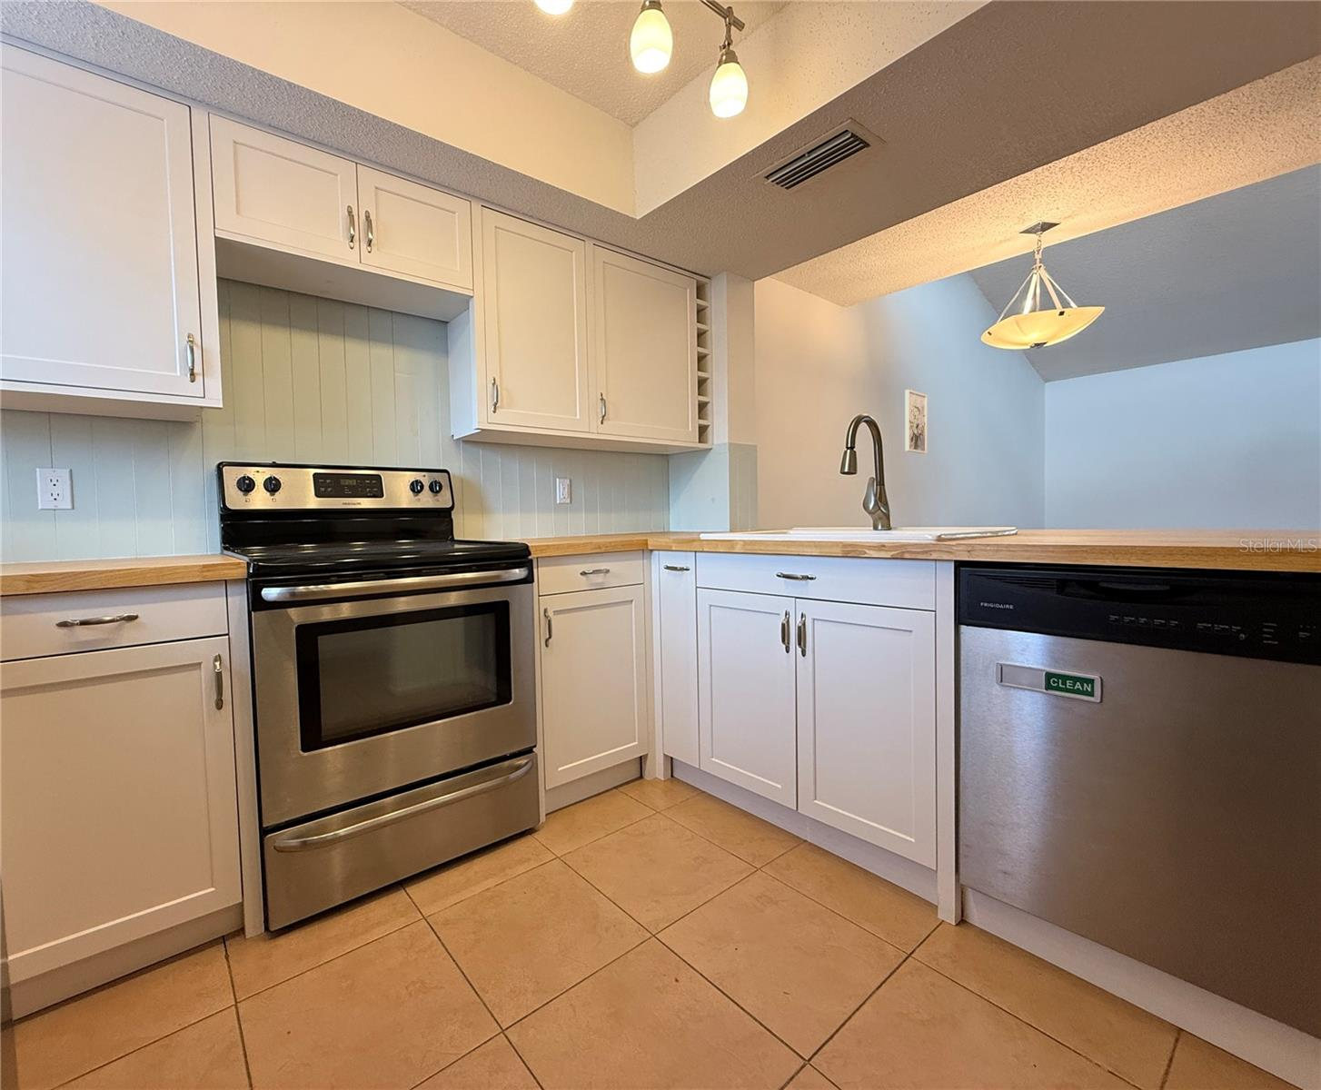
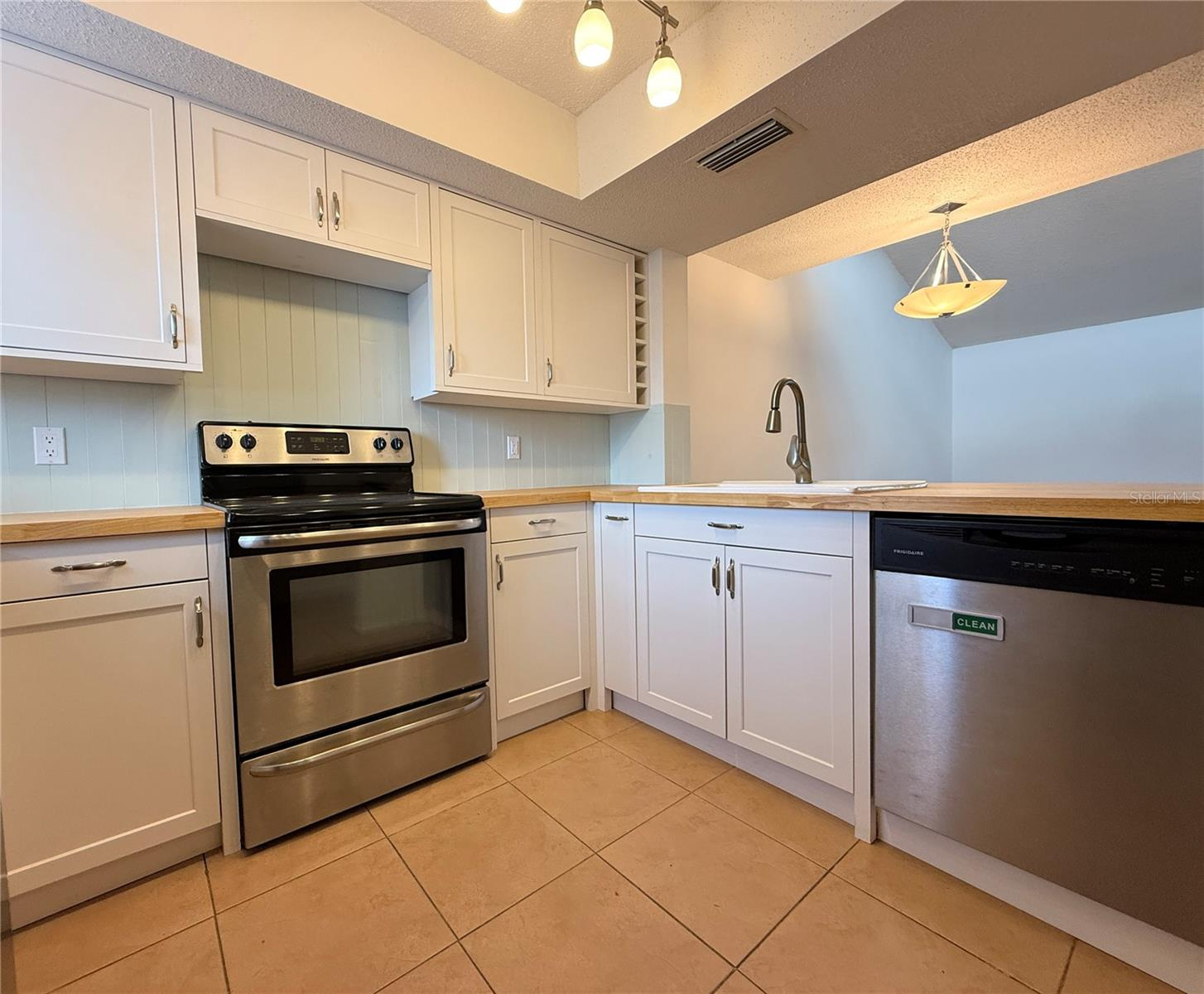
- wall art (916, 422)
